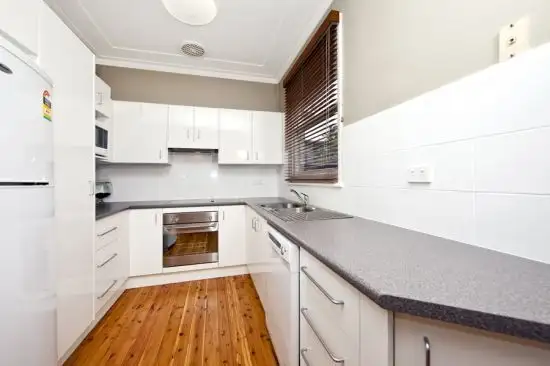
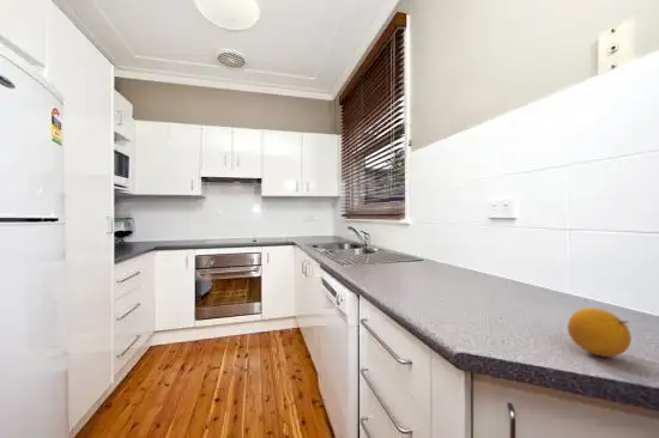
+ fruit (597, 330)
